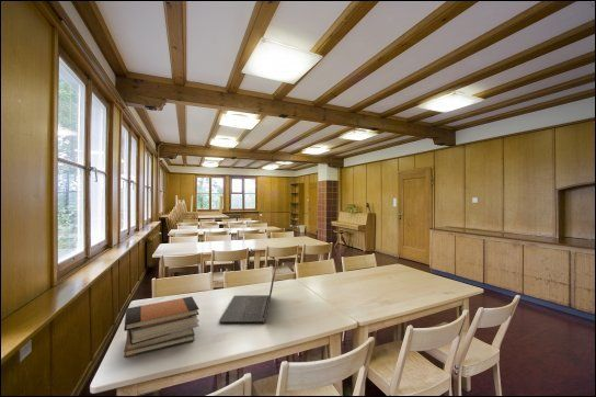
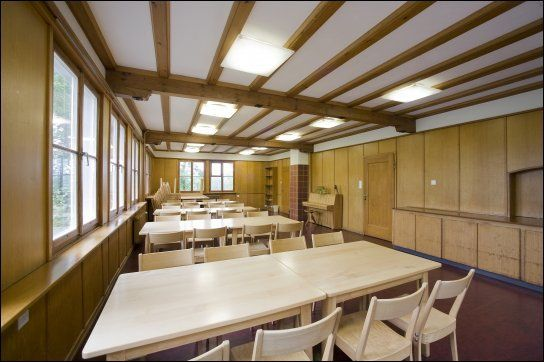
- book stack (162, 324)
- laptop (251, 295)
